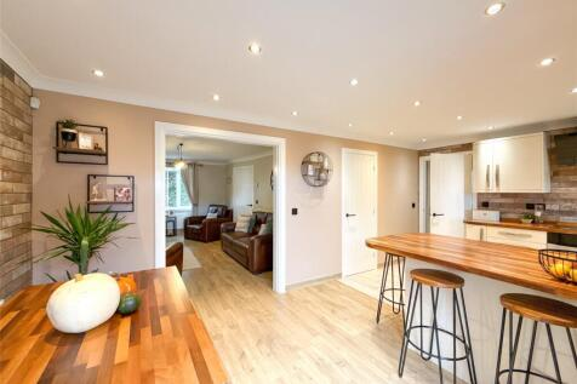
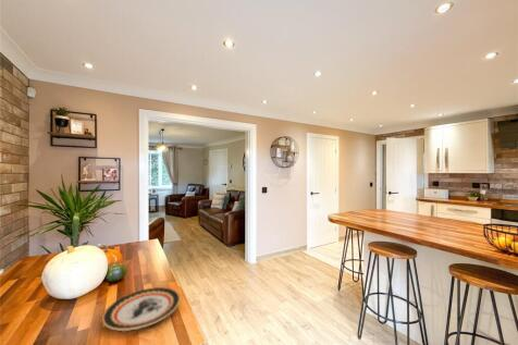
+ plate (144, 307)
